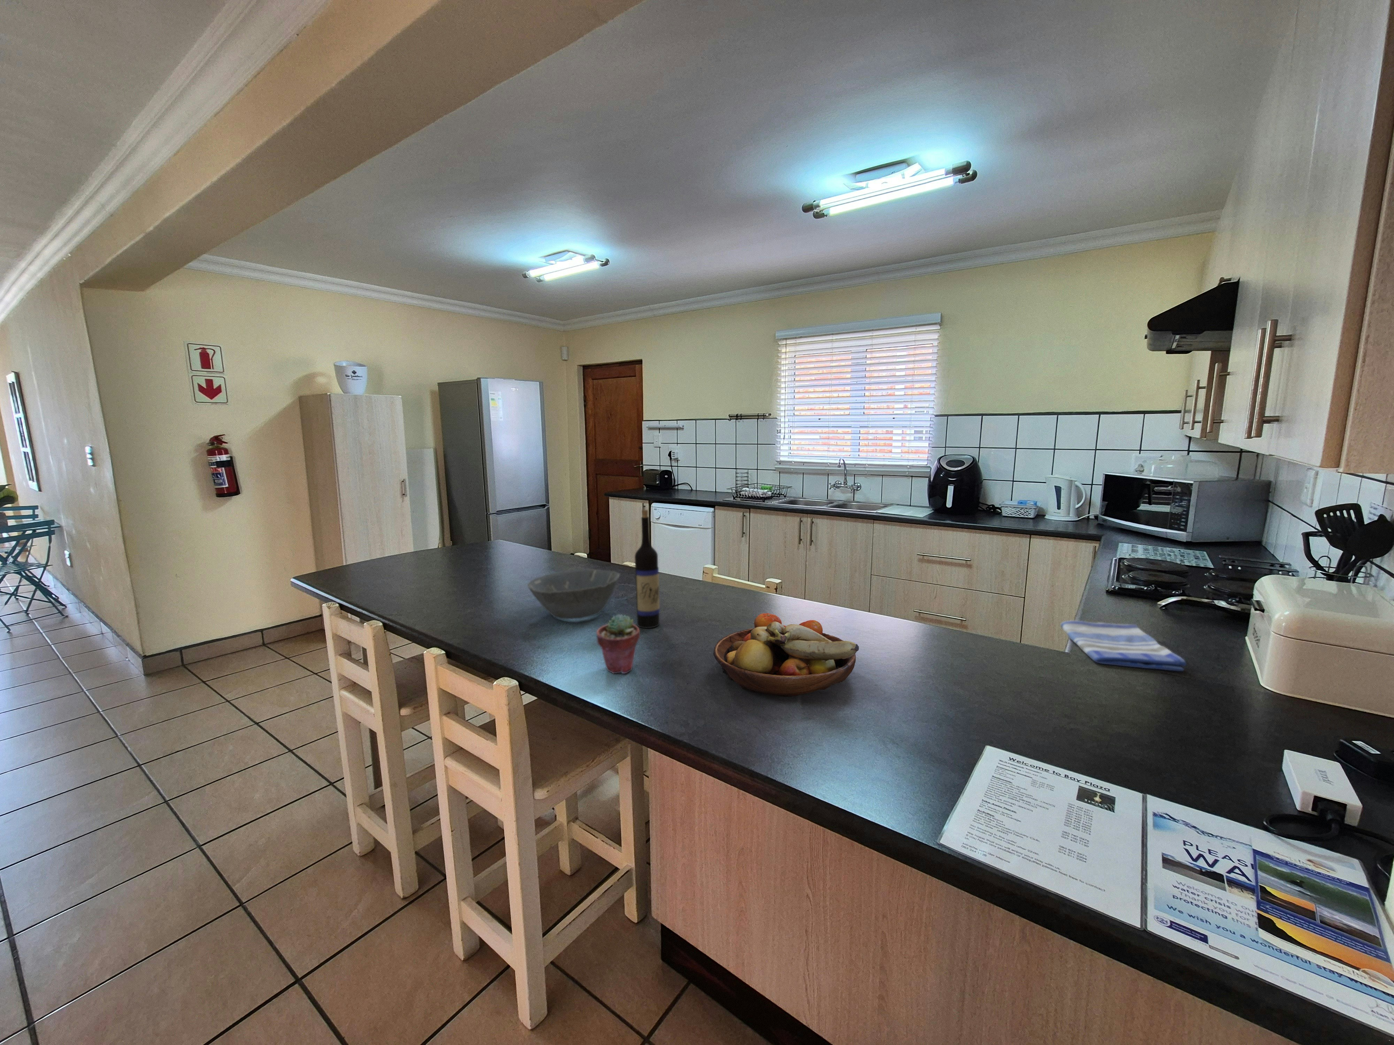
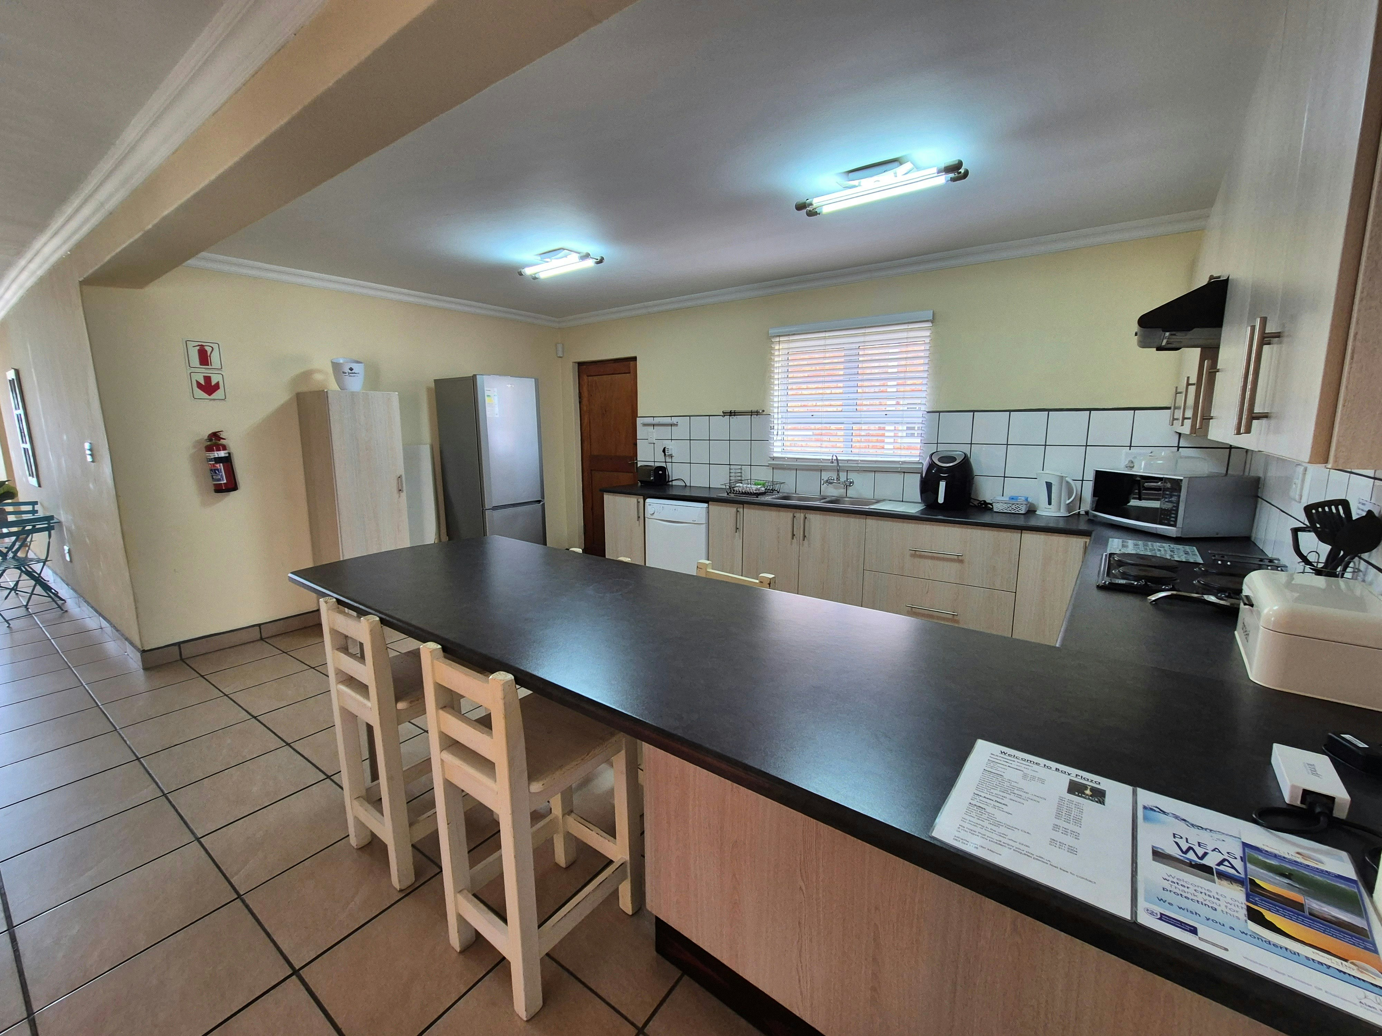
- fruit bowl (785, 644)
- dish towel (1117, 642)
- bowl (575, 595)
- potted succulent (619, 641)
- wine bottle (647, 569)
